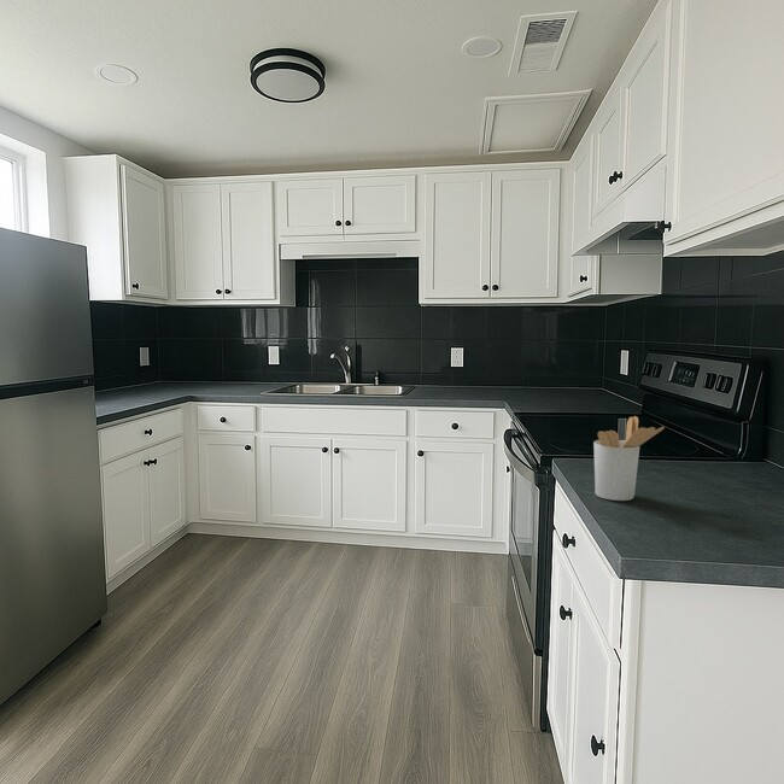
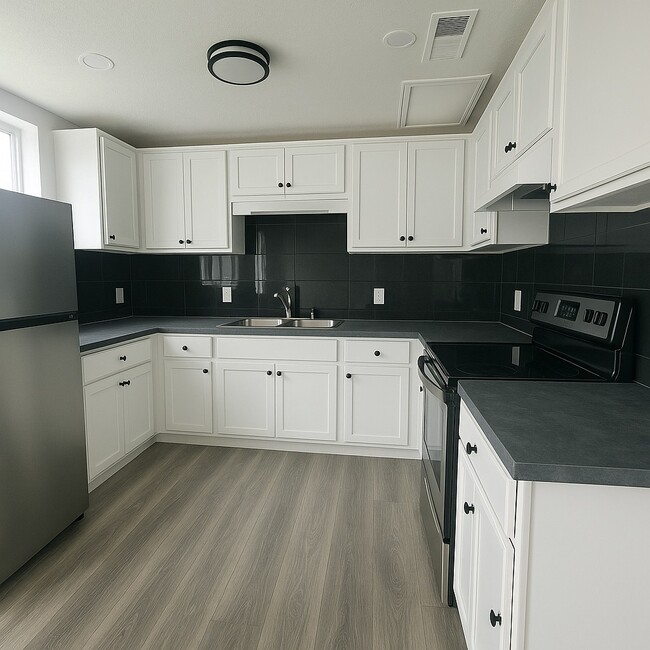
- utensil holder (625, 458)
